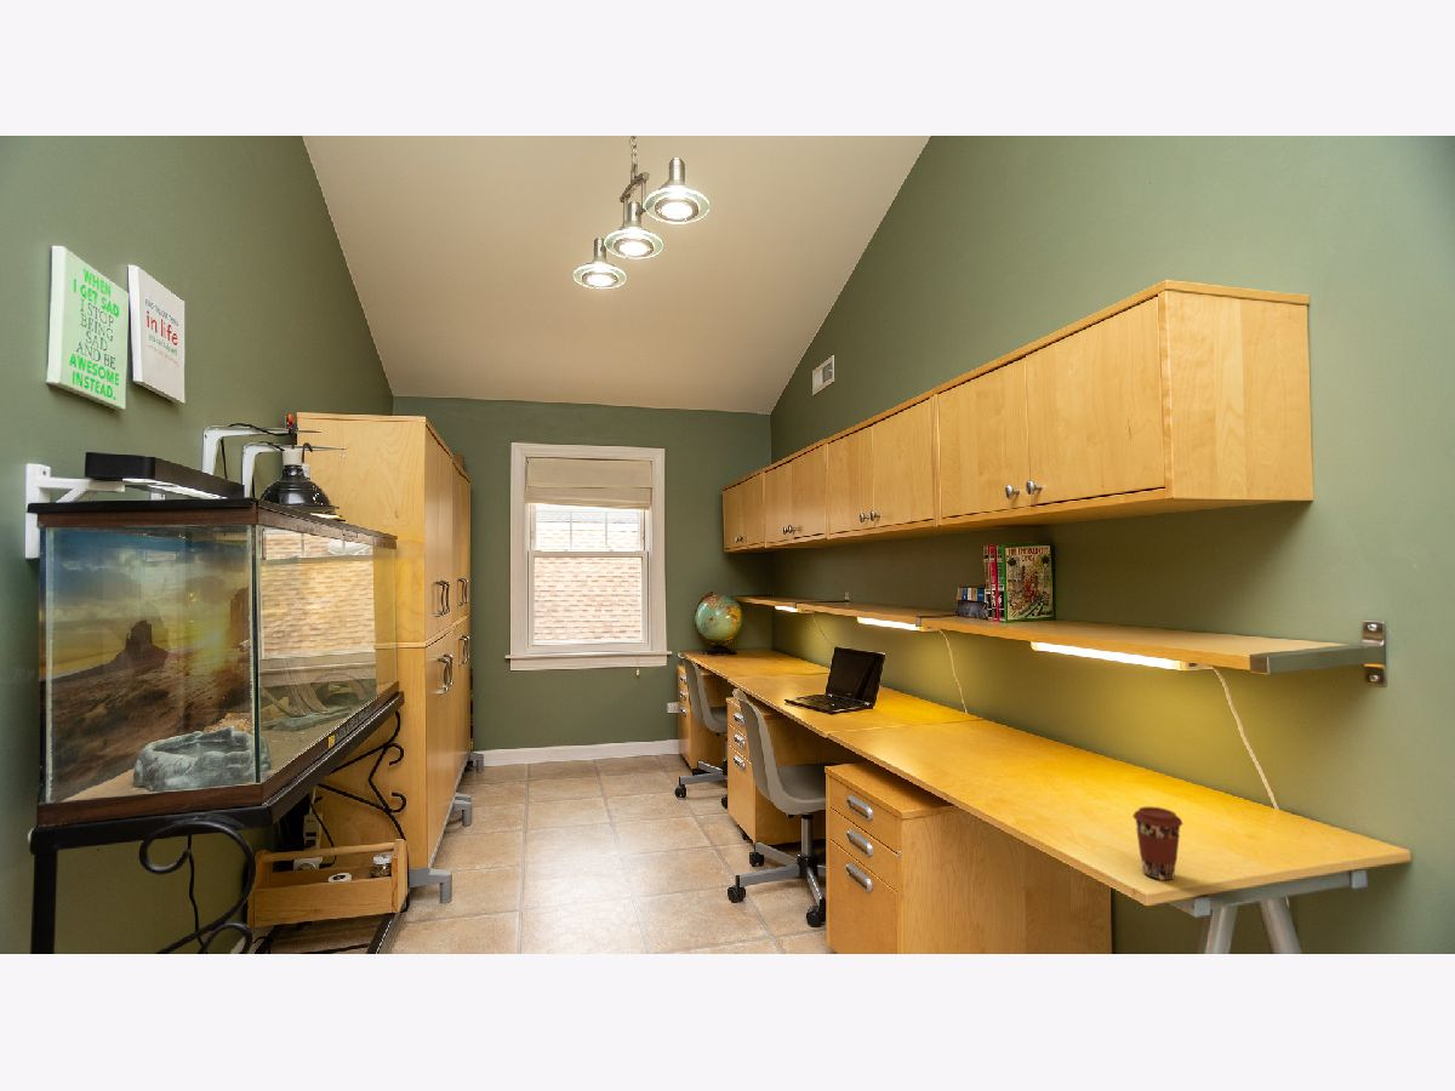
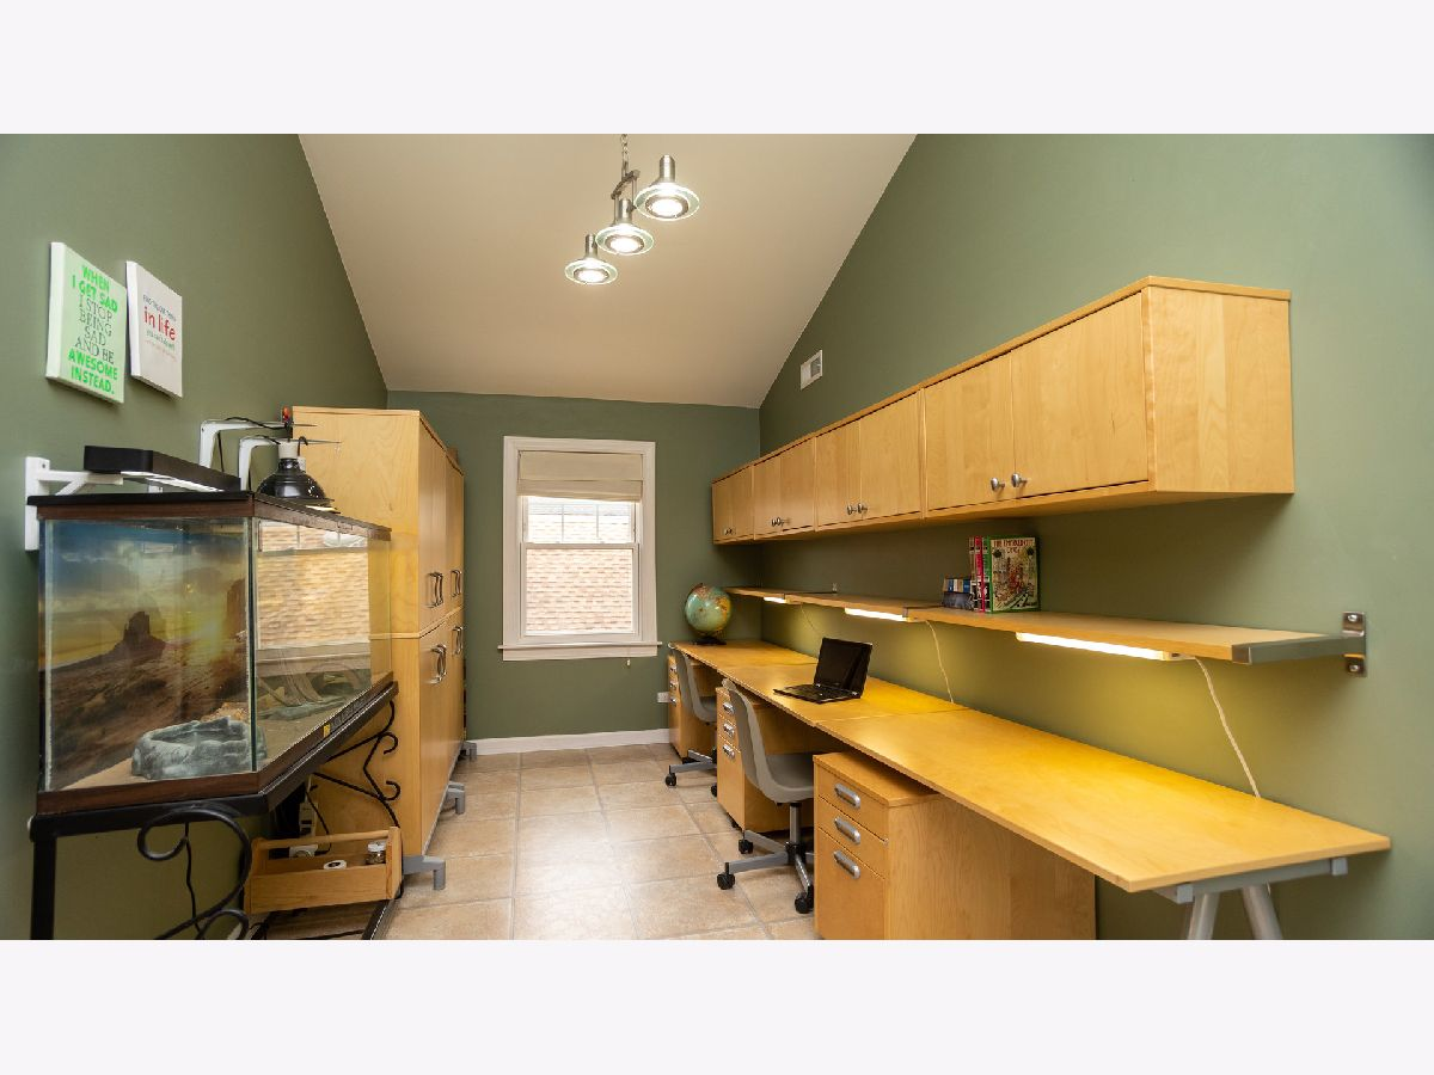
- coffee cup (1157, 842)
